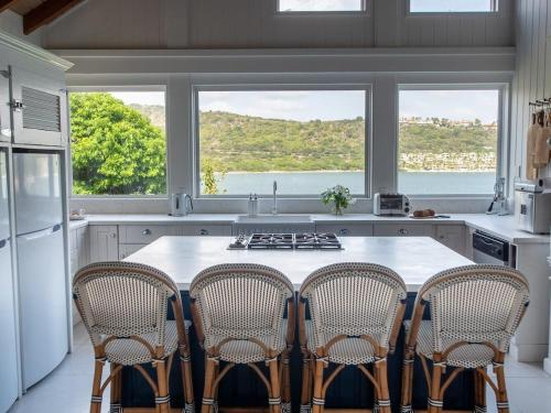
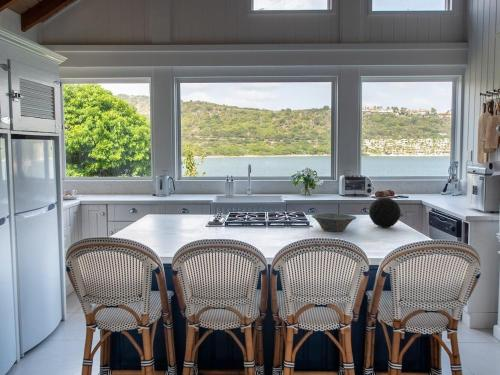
+ decorative orb (384, 212)
+ bowl (333, 222)
